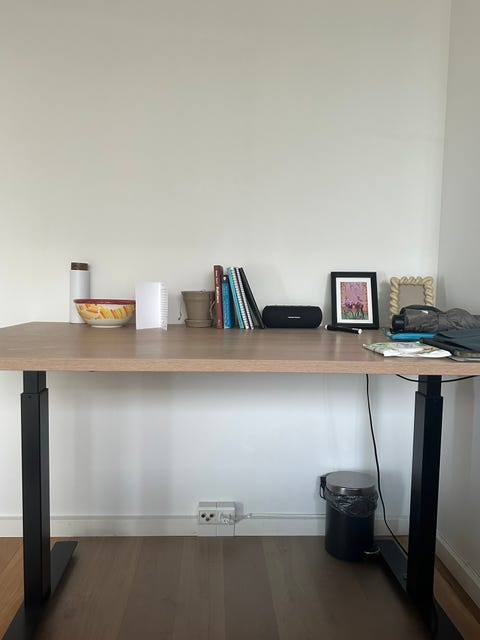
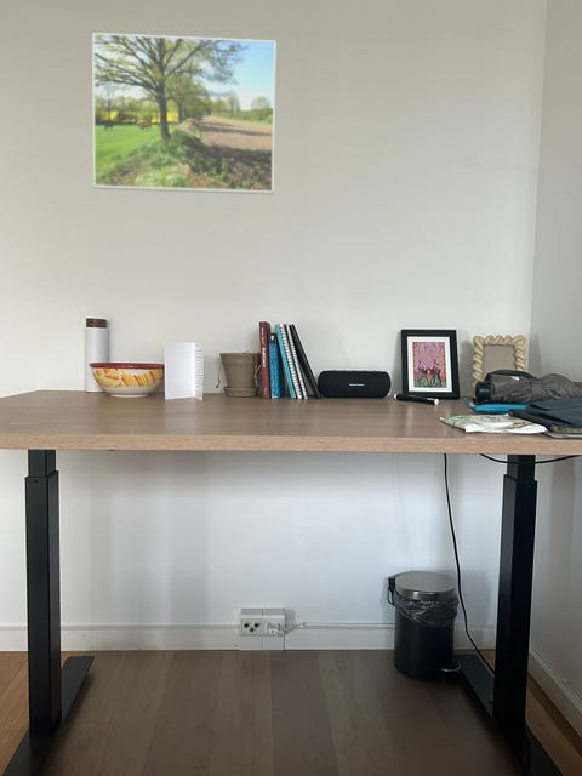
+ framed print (184, 115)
